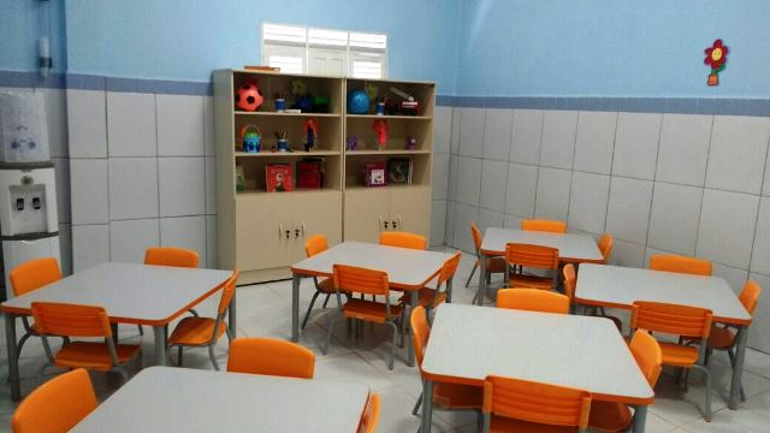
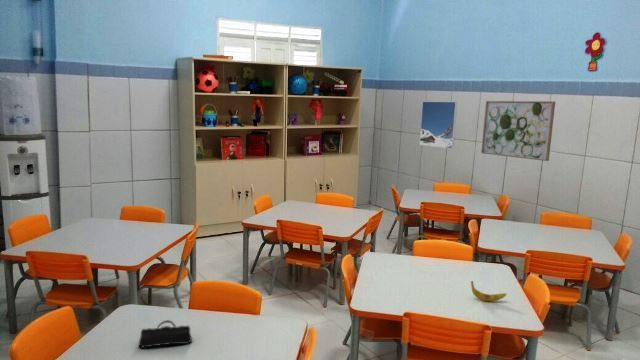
+ banana (488, 294)
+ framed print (437, 124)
+ wall art (515, 129)
+ pencil case (165, 331)
